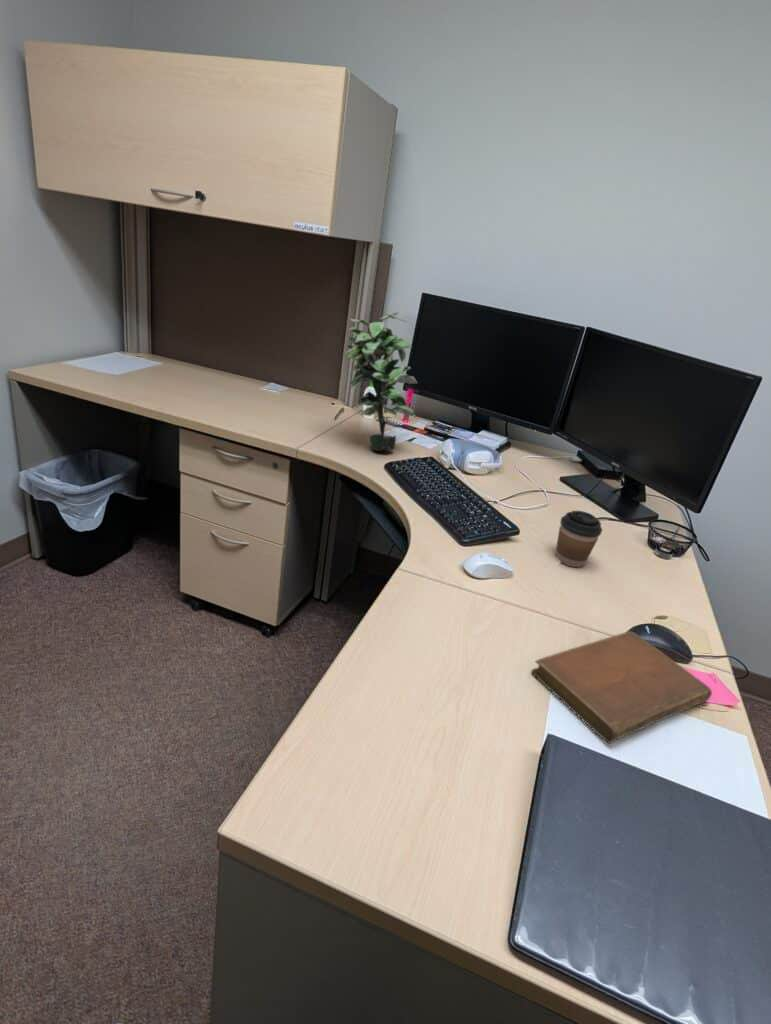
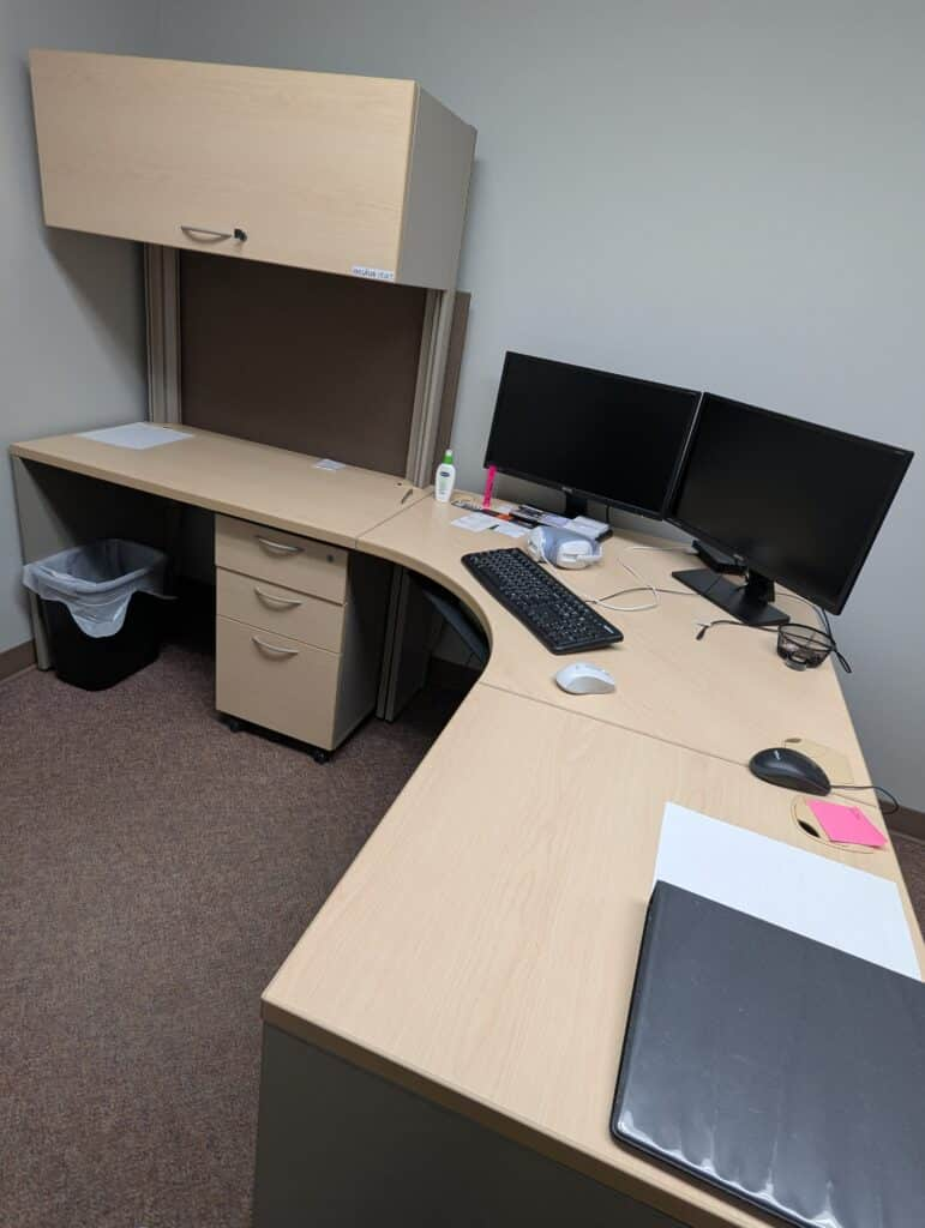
- notebook (622, 680)
- coffee cup (577, 536)
- potted plant (378, 382)
